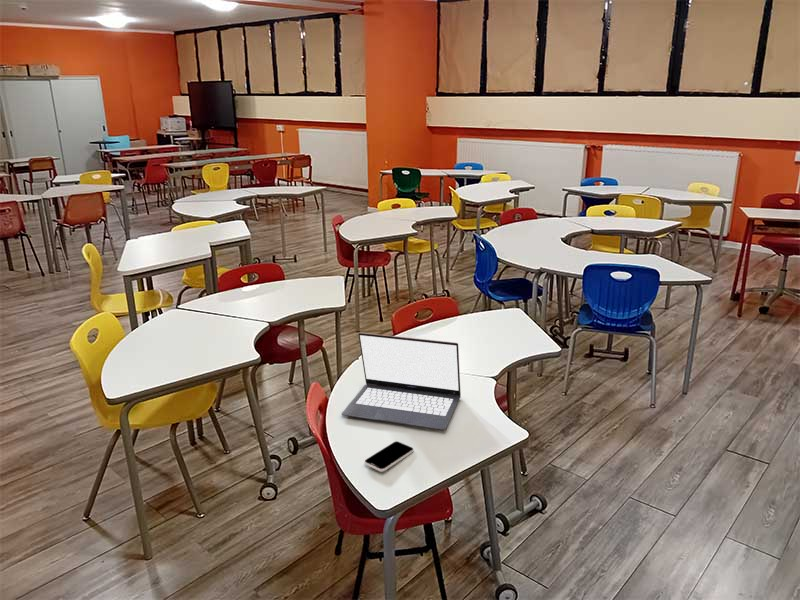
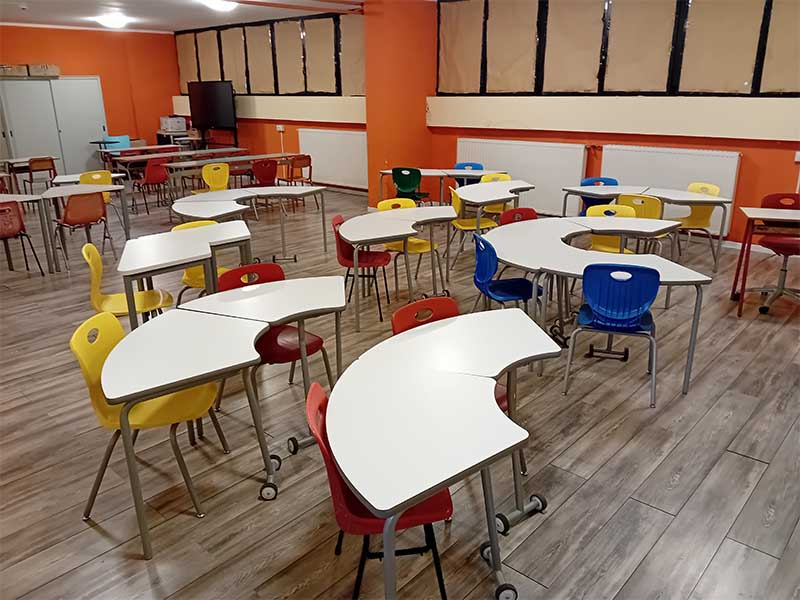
- smartphone (389, 455)
- laptop (402, 376)
